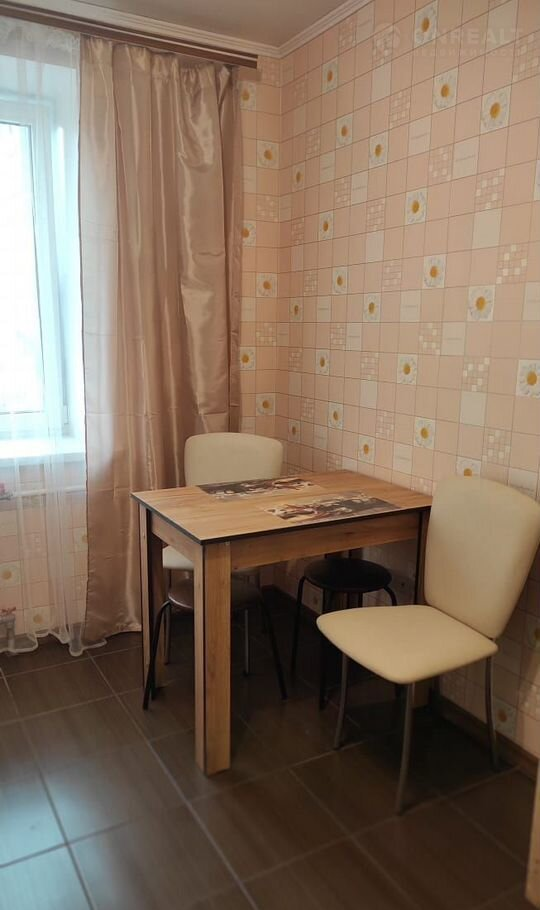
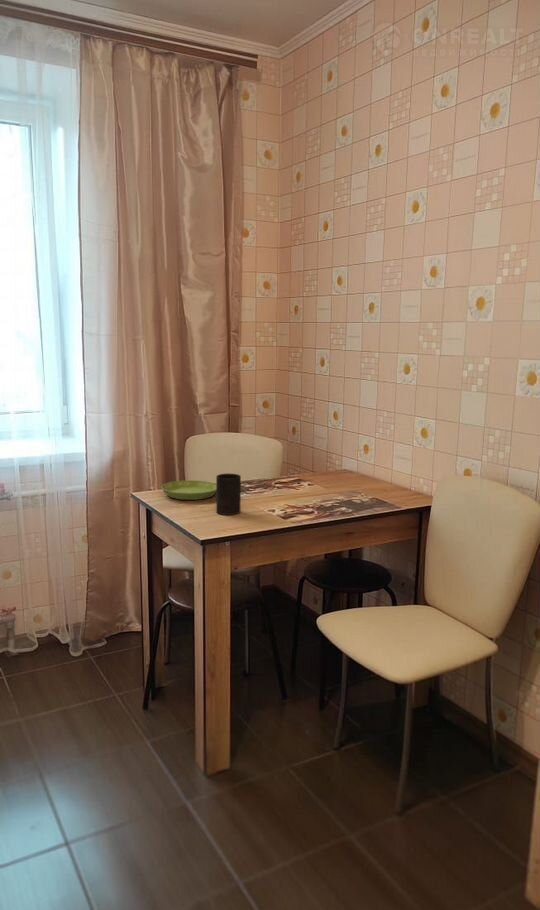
+ saucer (190, 490)
+ cup (228, 494)
